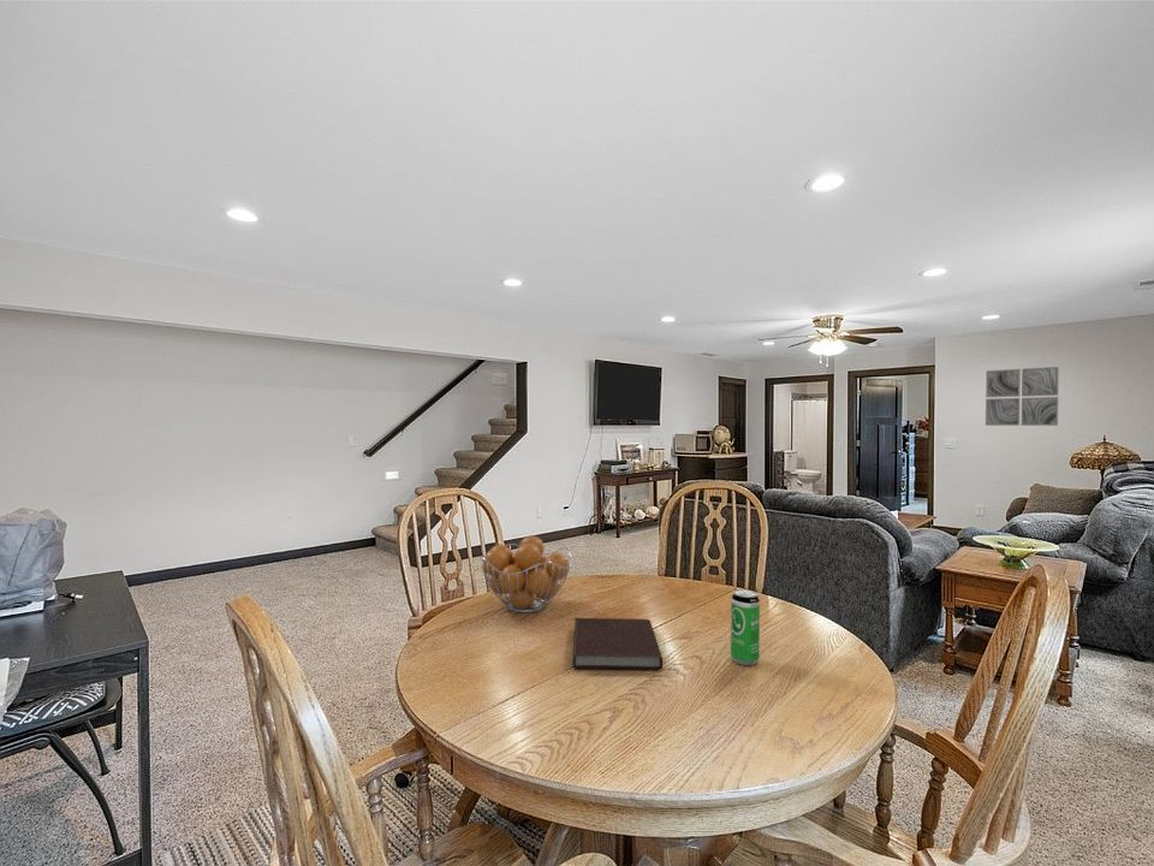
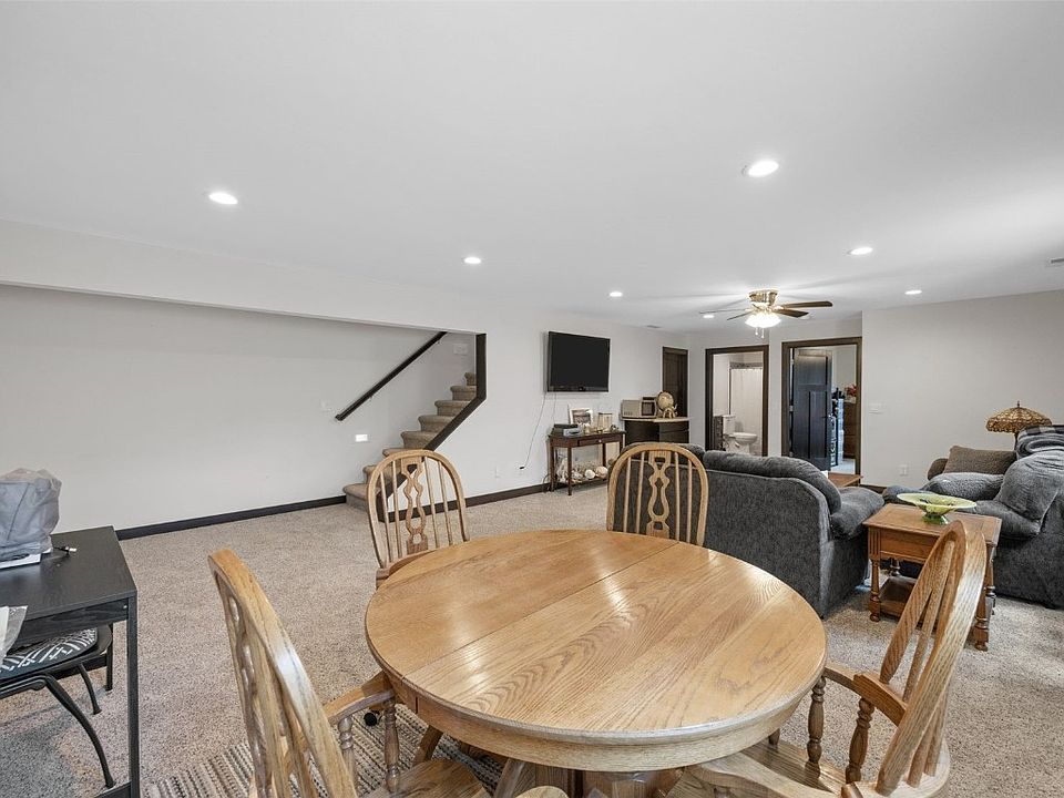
- notebook (614, 641)
- fruit basket (525, 573)
- beverage can (744, 627)
- wall art (1019, 396)
